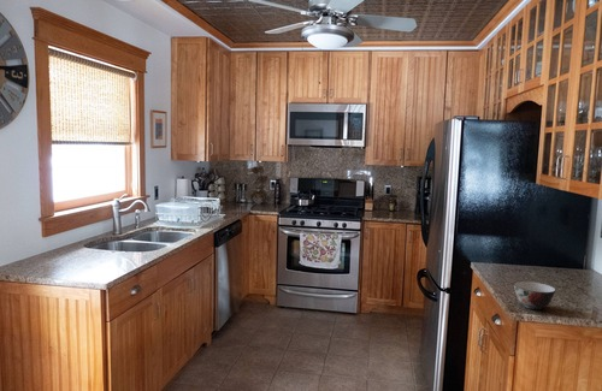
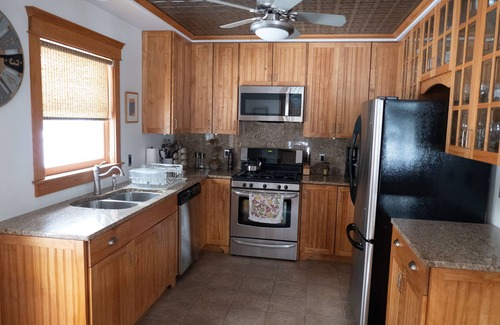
- soup bowl (533, 296)
